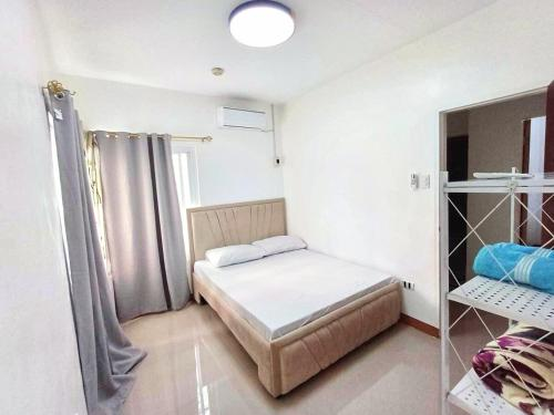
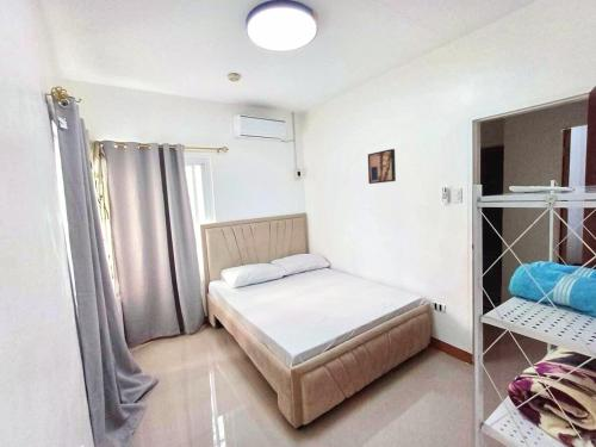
+ wall art (380, 167)
